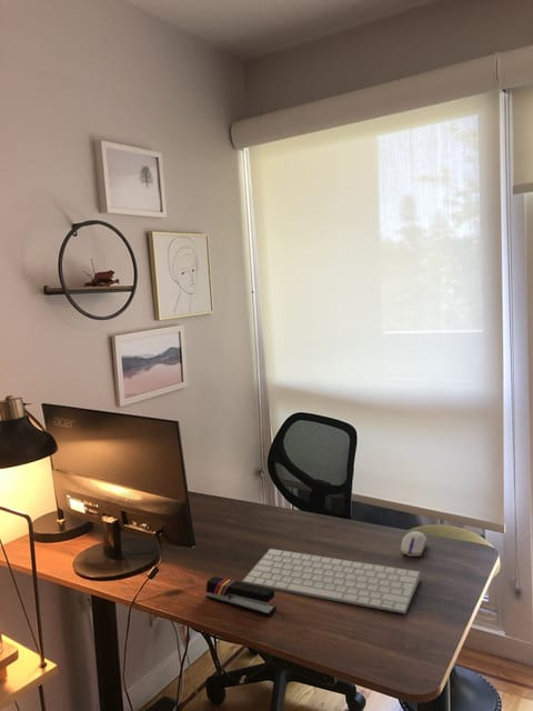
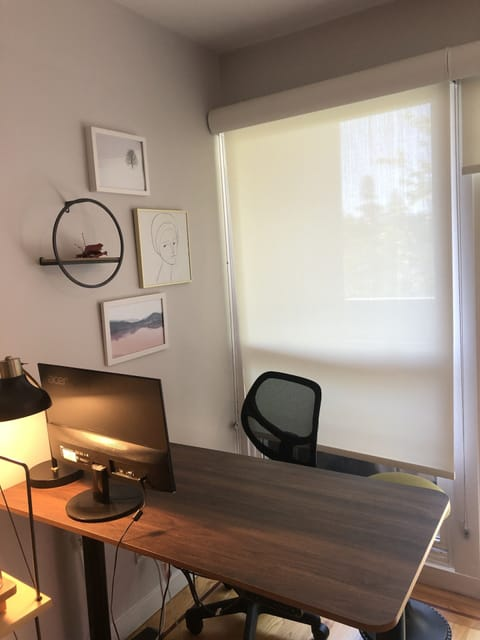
- computer mouse (414, 541)
- stapler (239, 593)
- computer keyboard (330, 577)
